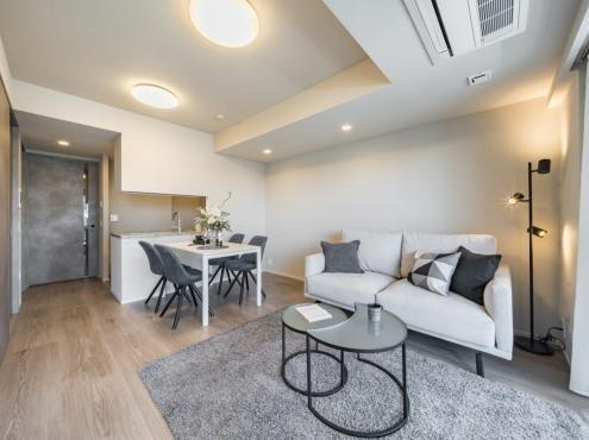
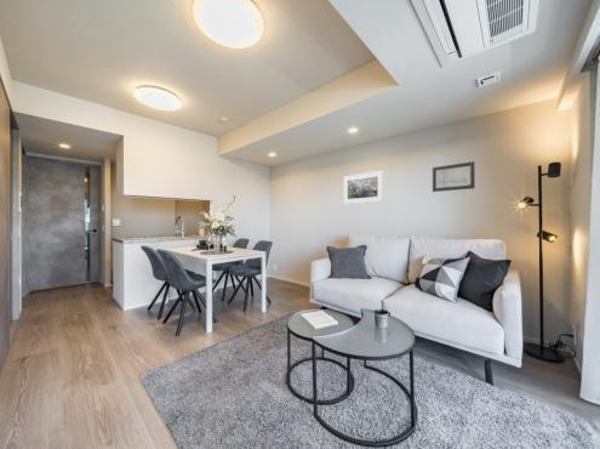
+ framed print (361, 188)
+ wall art (452, 177)
